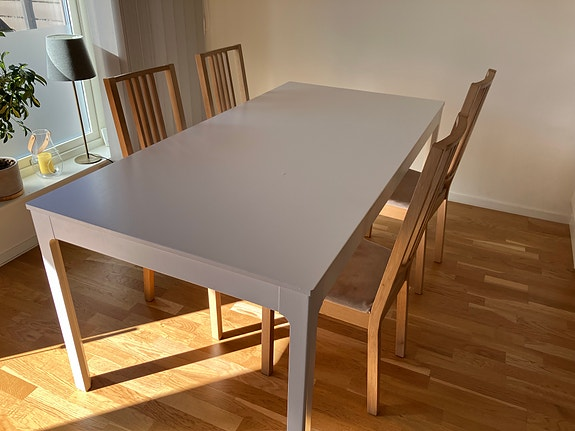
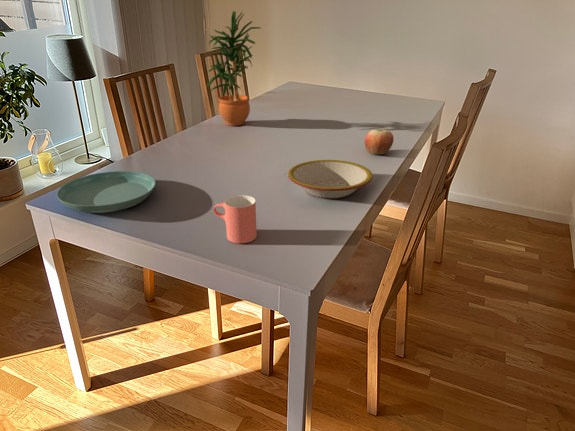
+ cup (234, 218)
+ saucer (108, 192)
+ apple (379, 141)
+ potted plant (233, 70)
+ bowl (329, 181)
